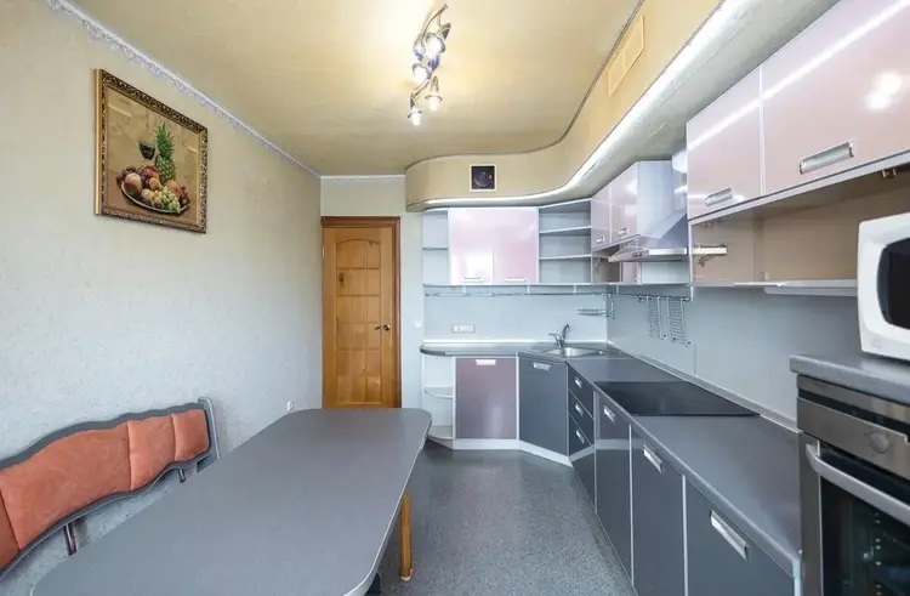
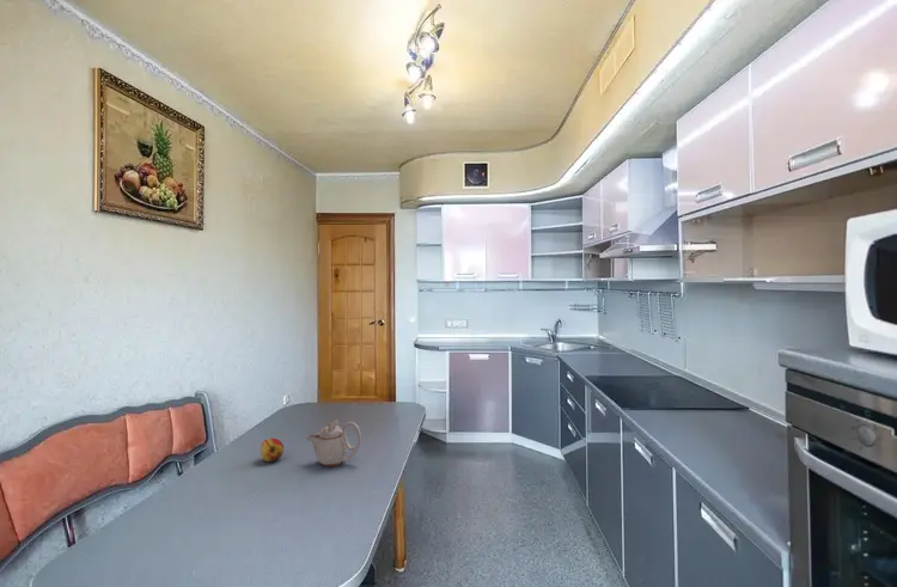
+ teapot (334, 441)
+ fruit (271, 448)
